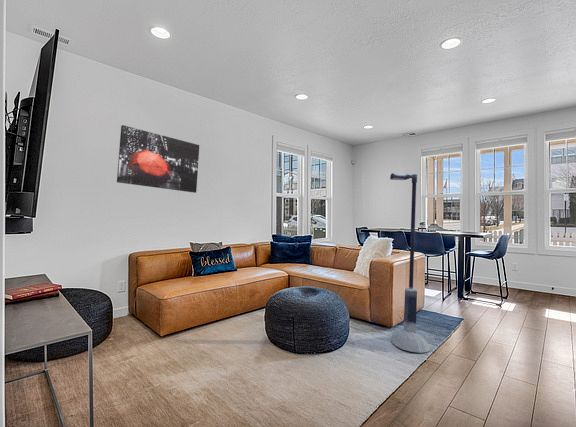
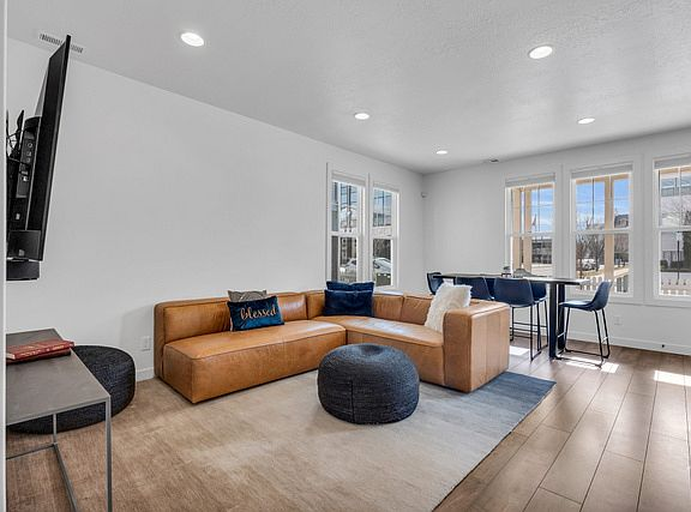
- floor lamp (410, 257)
- wall art (161, 161)
